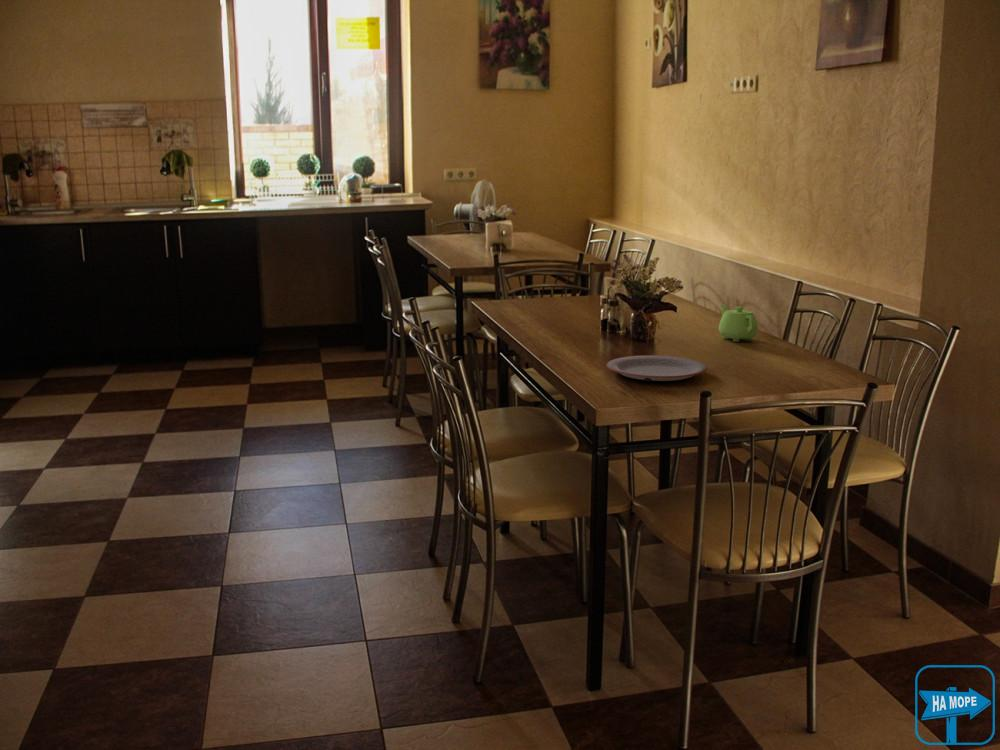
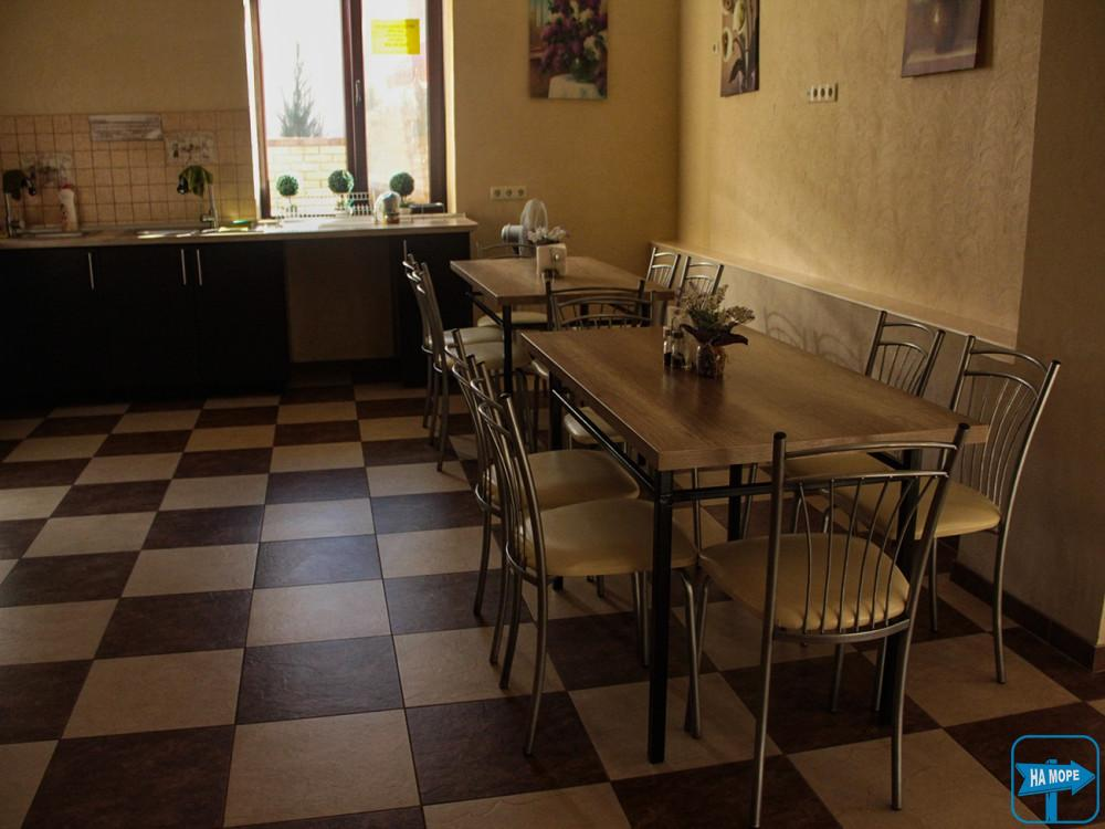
- plate (656, 369)
- teapot (737, 322)
